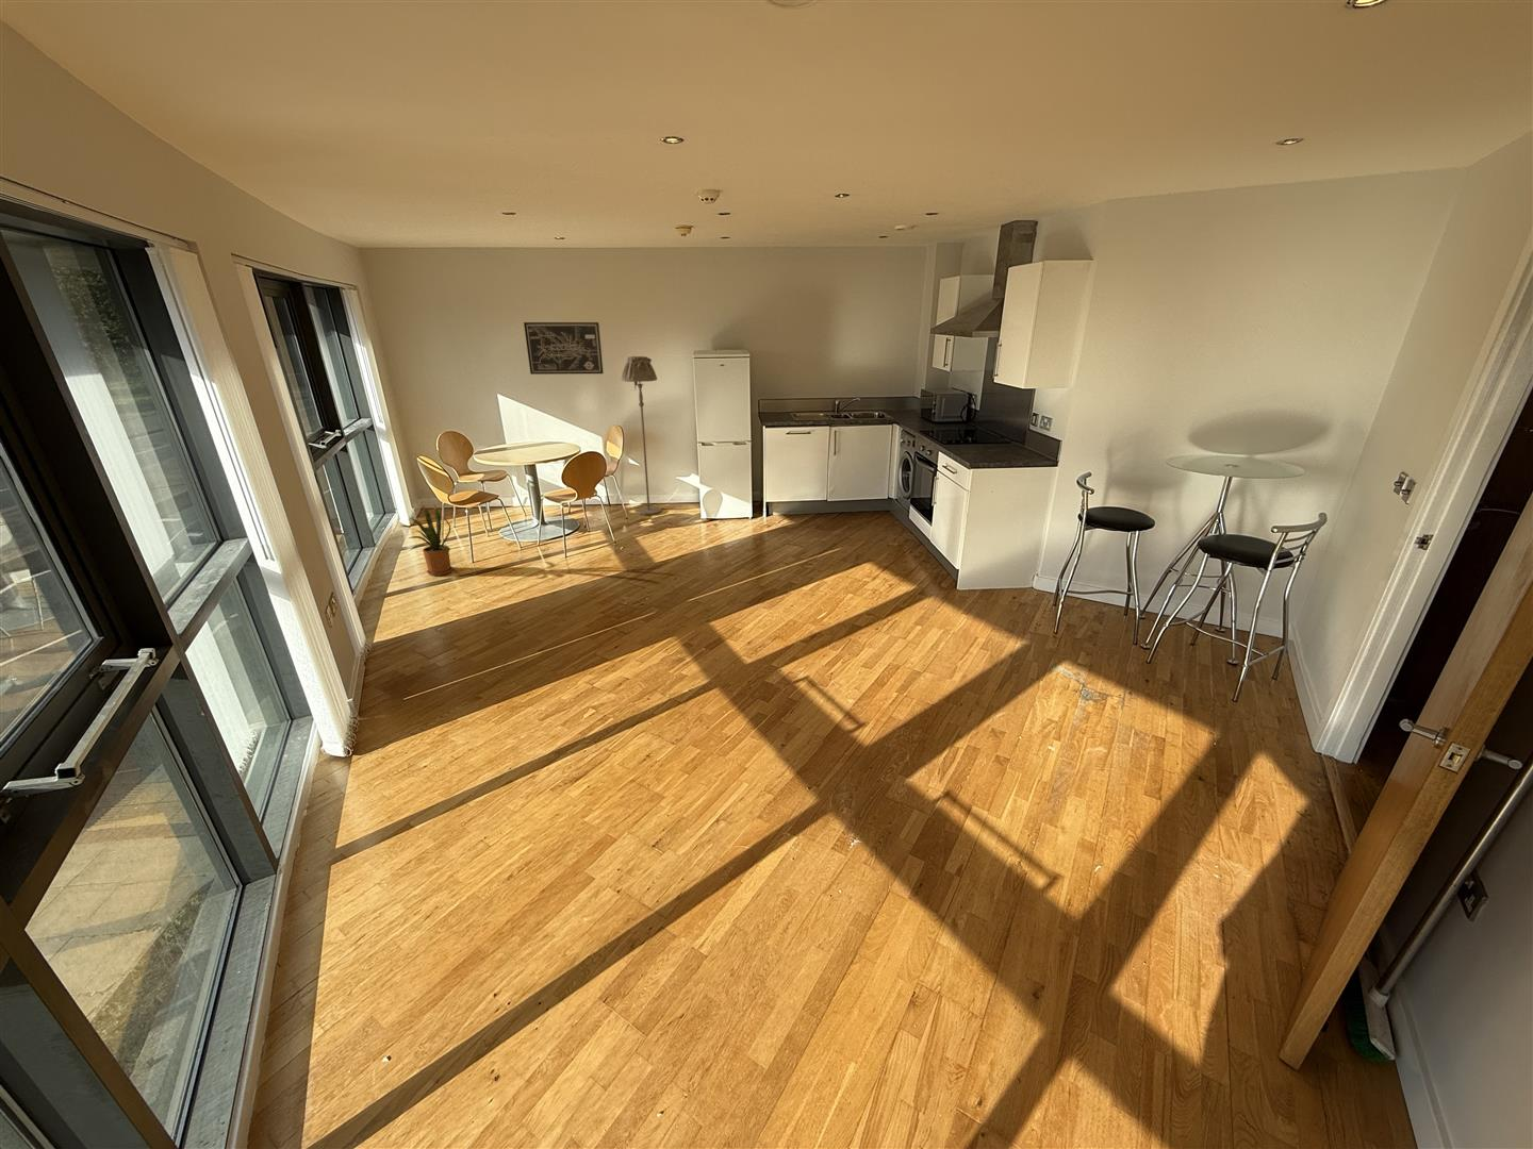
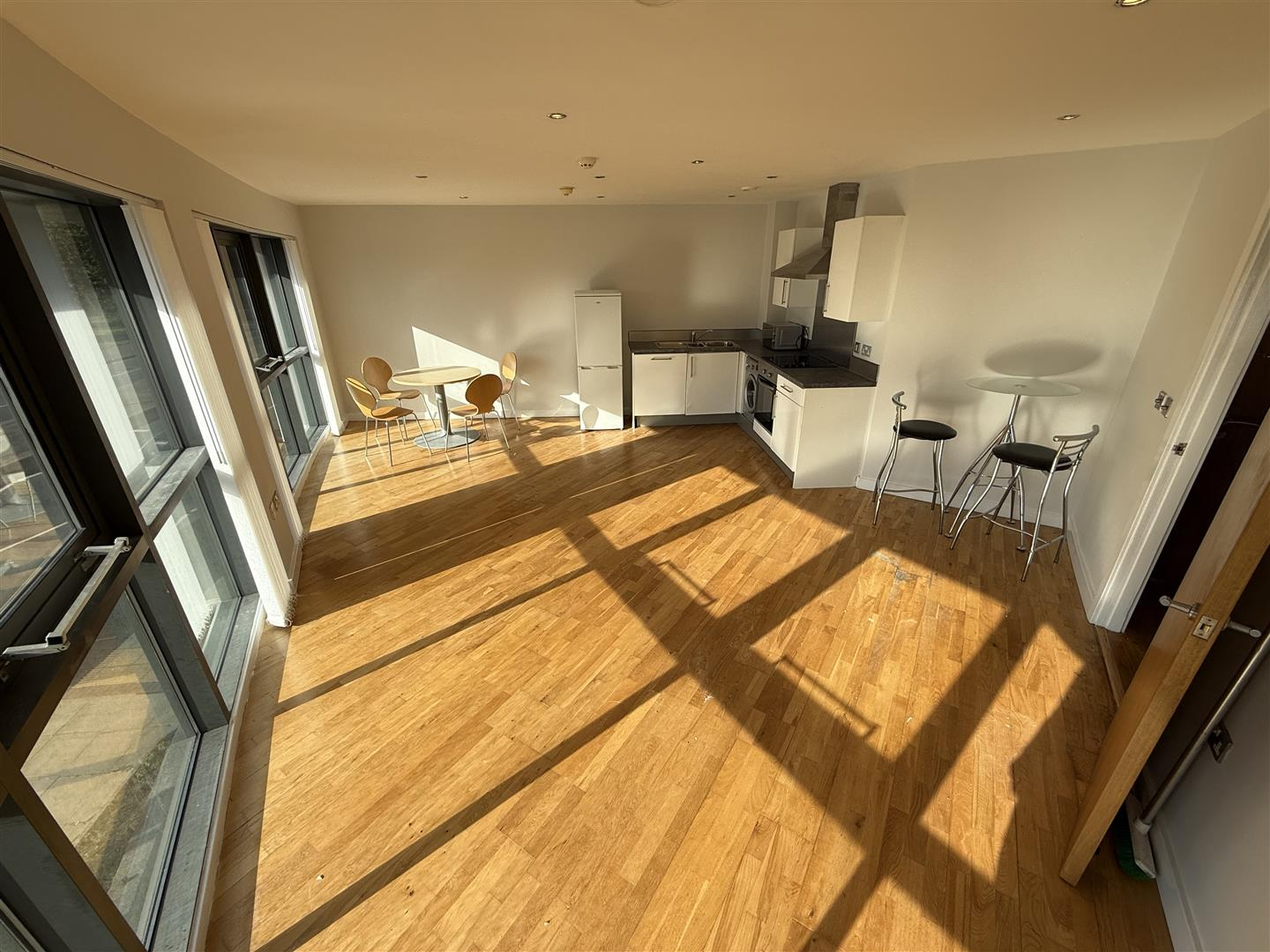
- wall art (564, 348)
- house plant (429, 543)
- floor lamp (643, 437)
